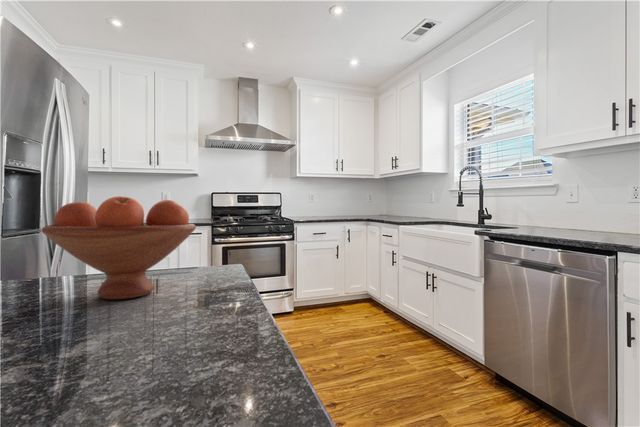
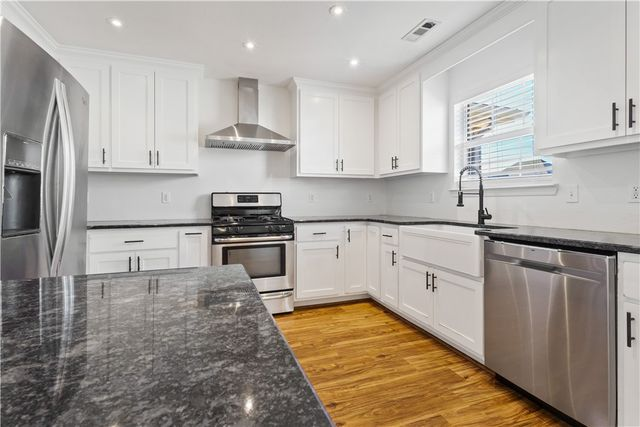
- fruit bowl (126, 246)
